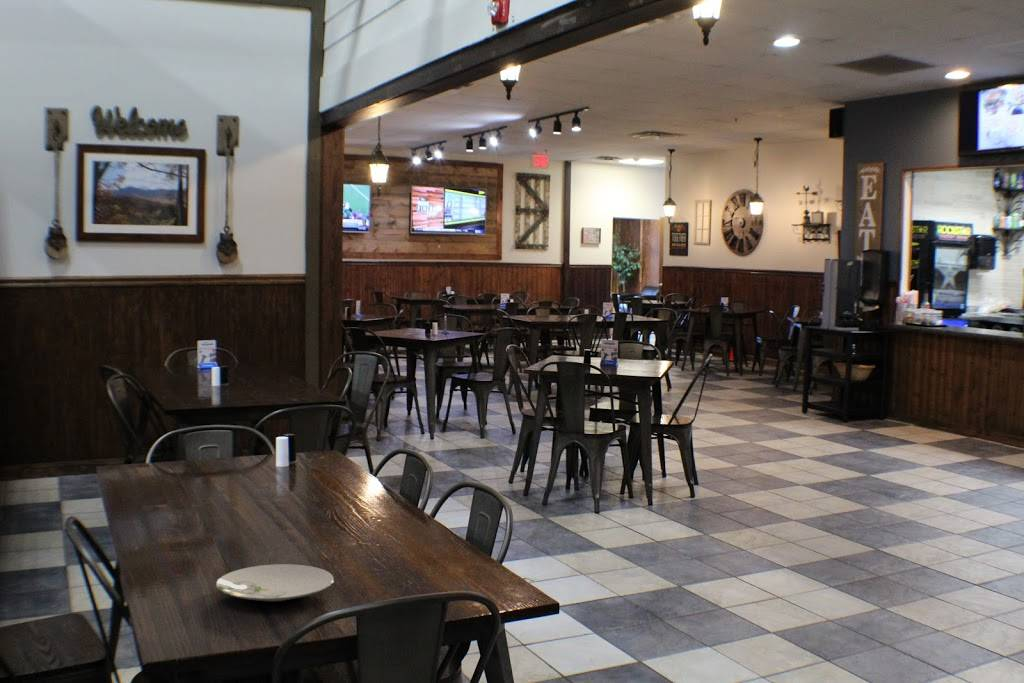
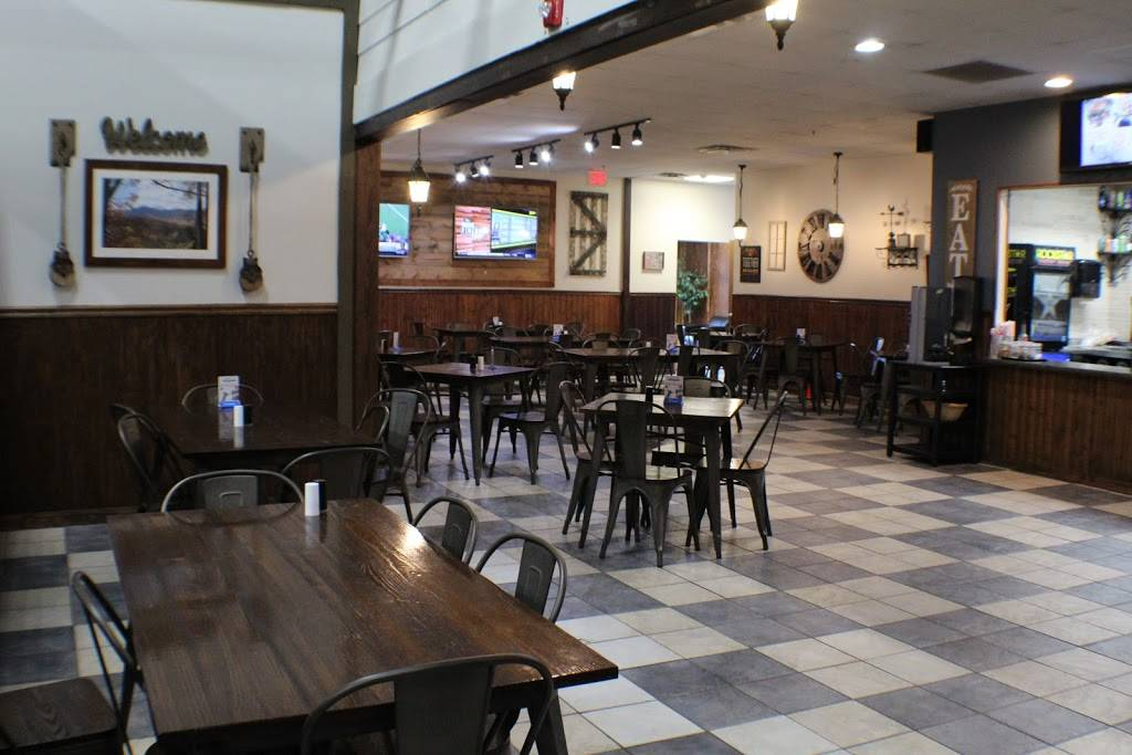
- plate (275, 587)
